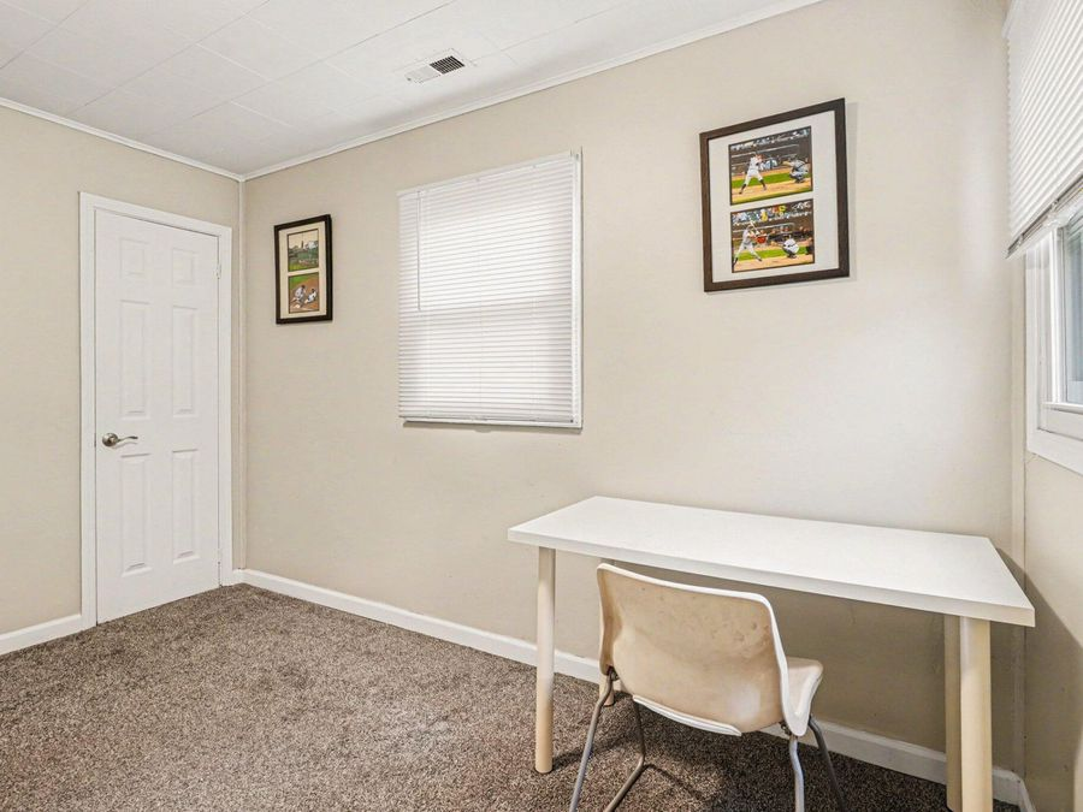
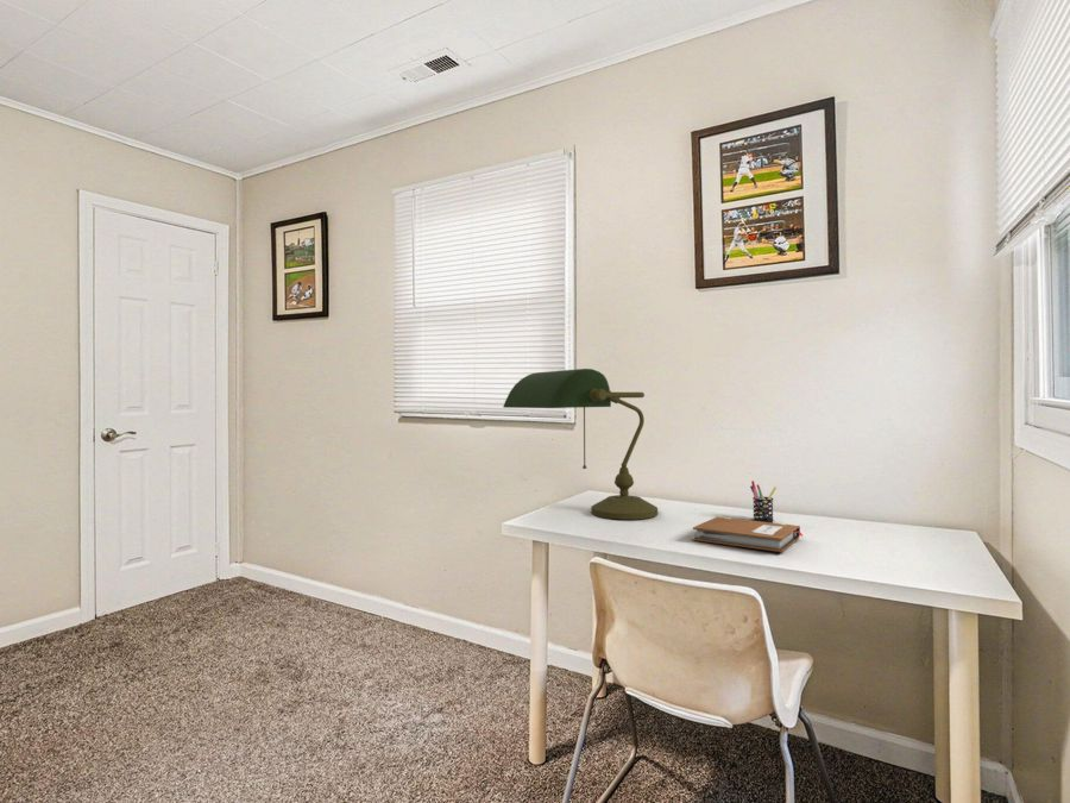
+ desk lamp (584, 444)
+ pen holder (761, 501)
+ notebook (749, 532)
